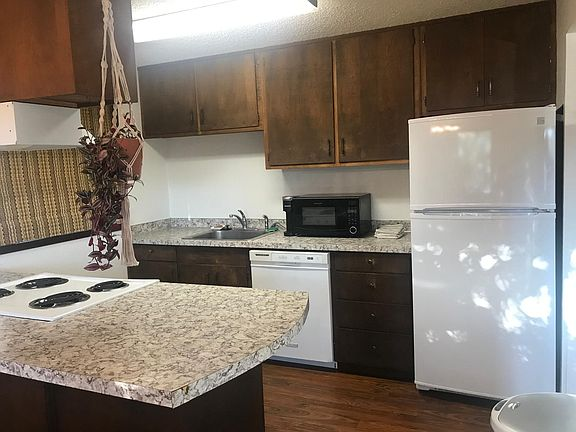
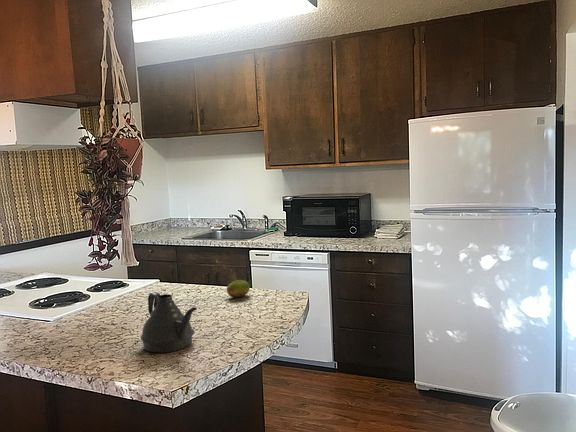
+ fruit (238, 288)
+ teapot (171, 322)
